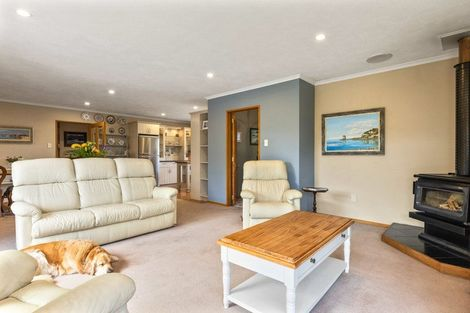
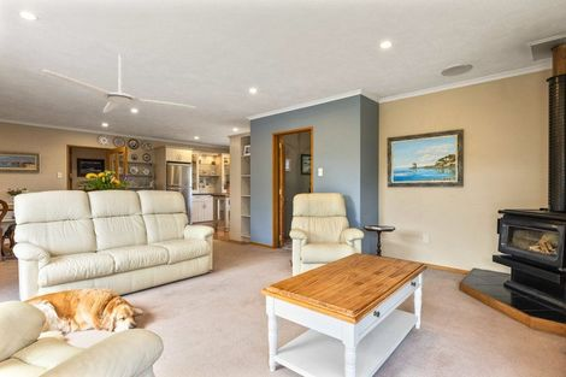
+ ceiling fan (120, 81)
